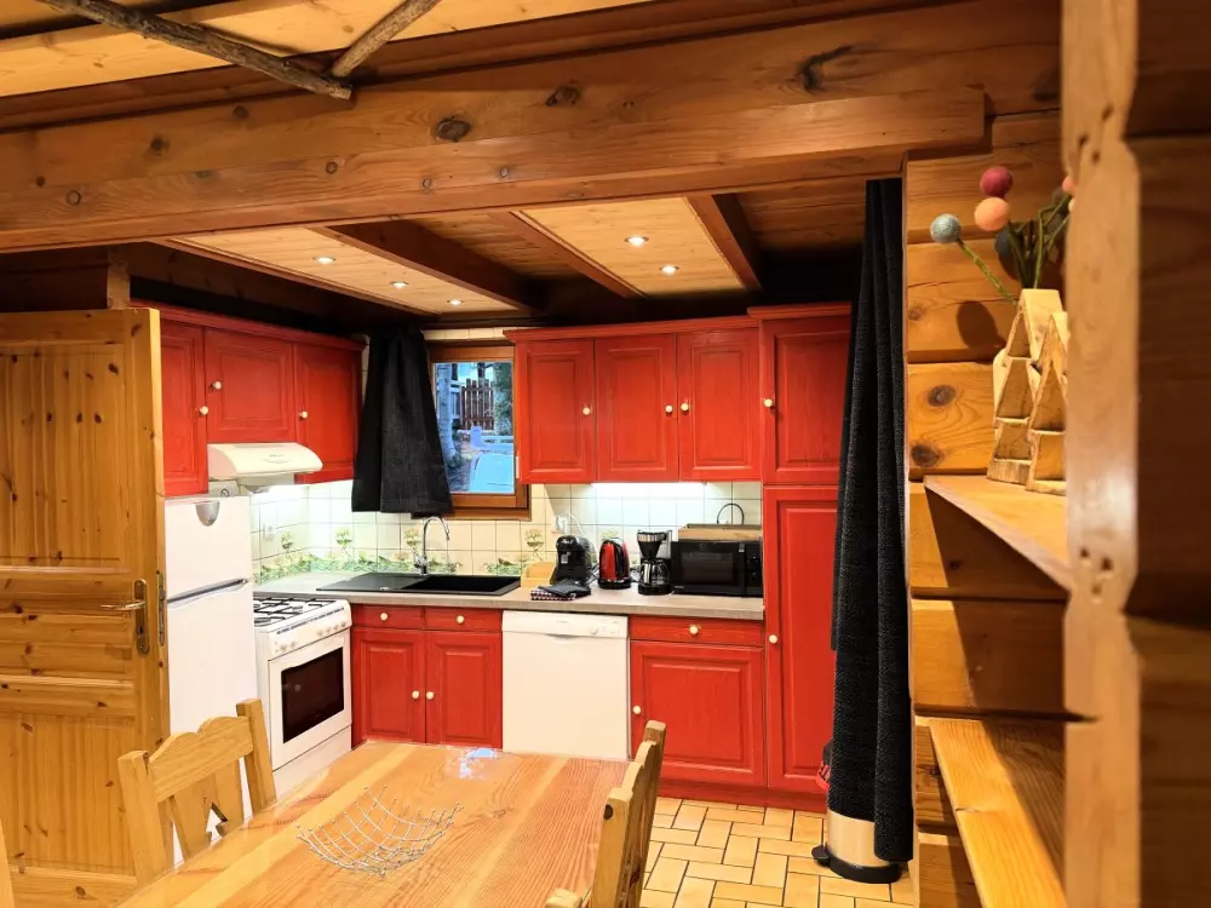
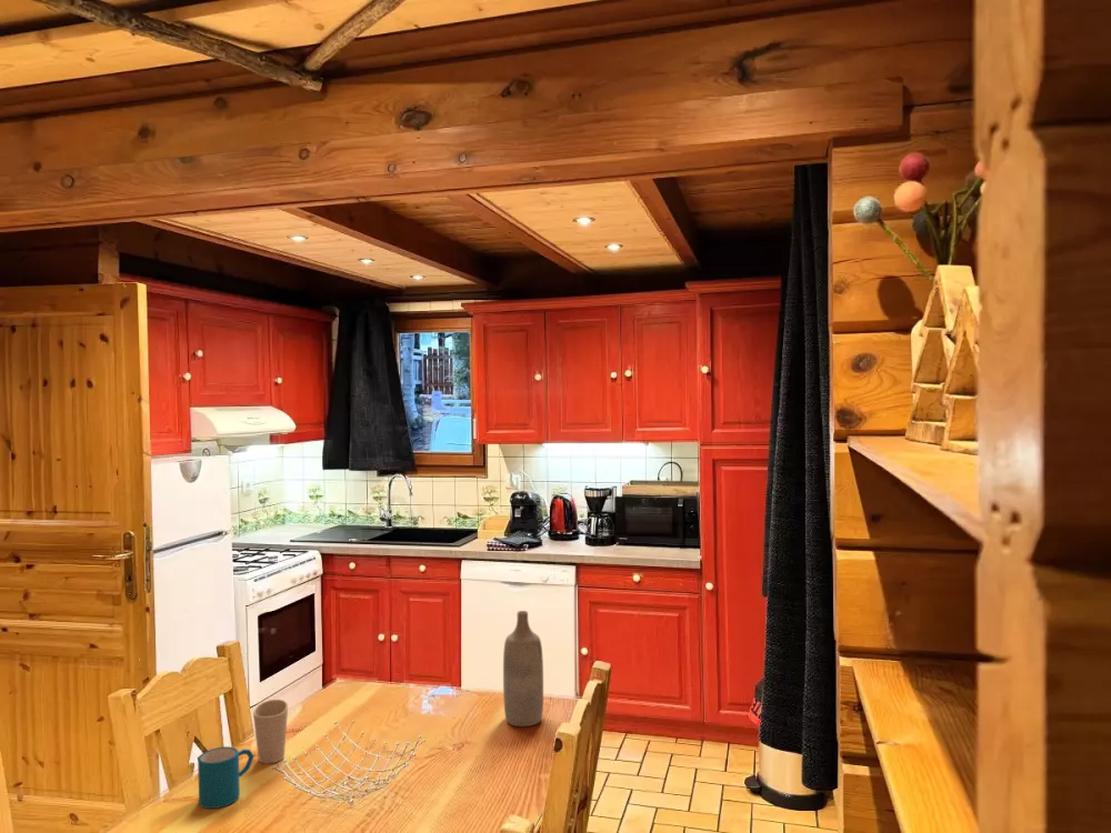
+ mug (228, 773)
+ bottle (522, 665)
+ cup (271, 731)
